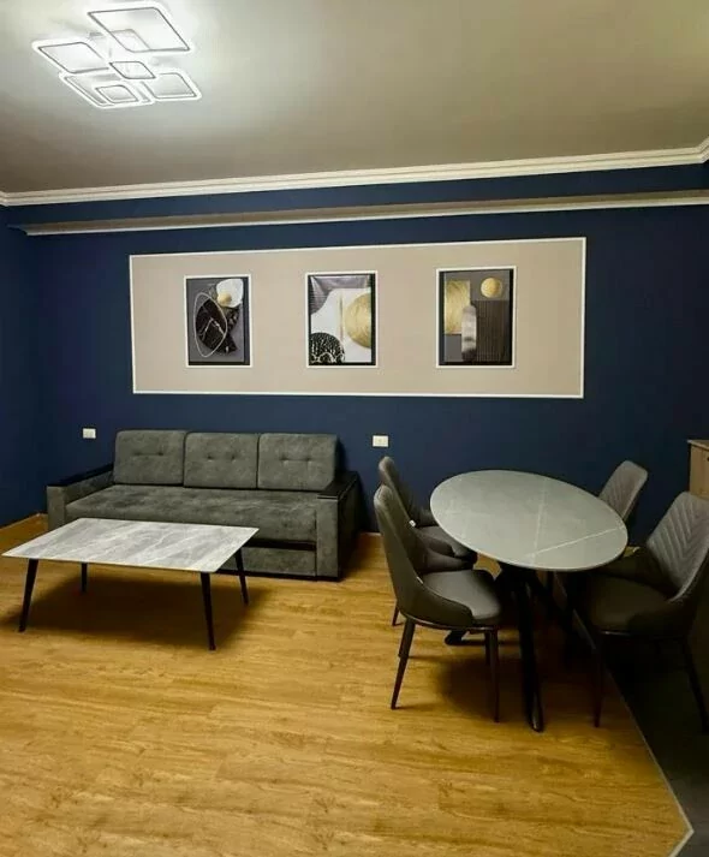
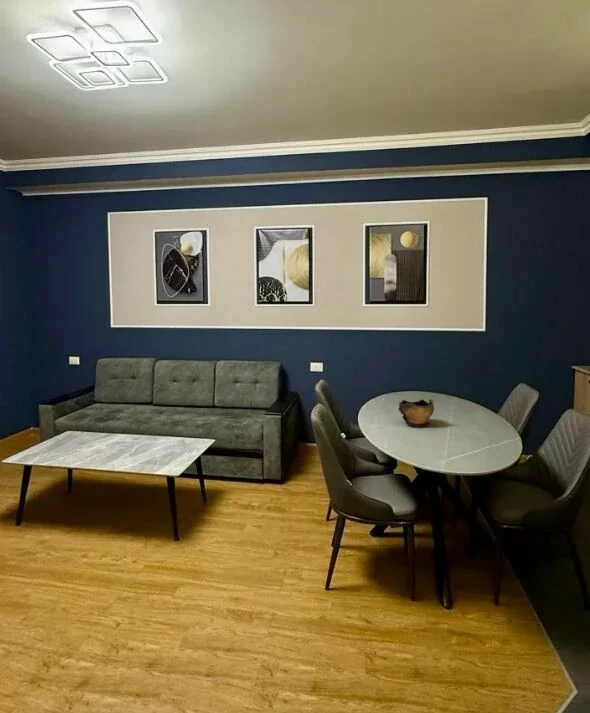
+ decorative bowl (415, 410)
